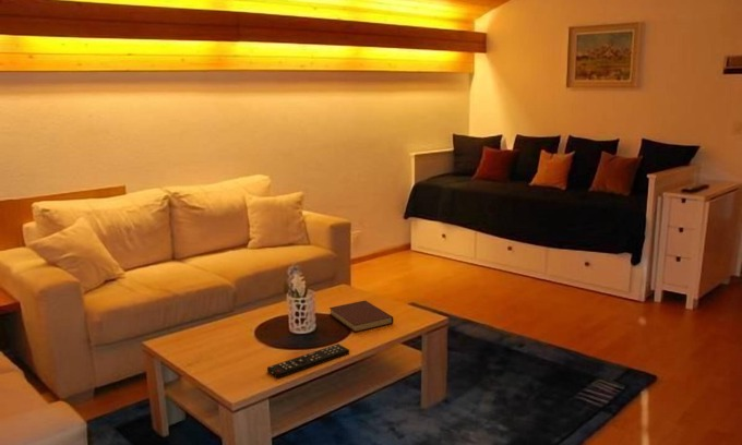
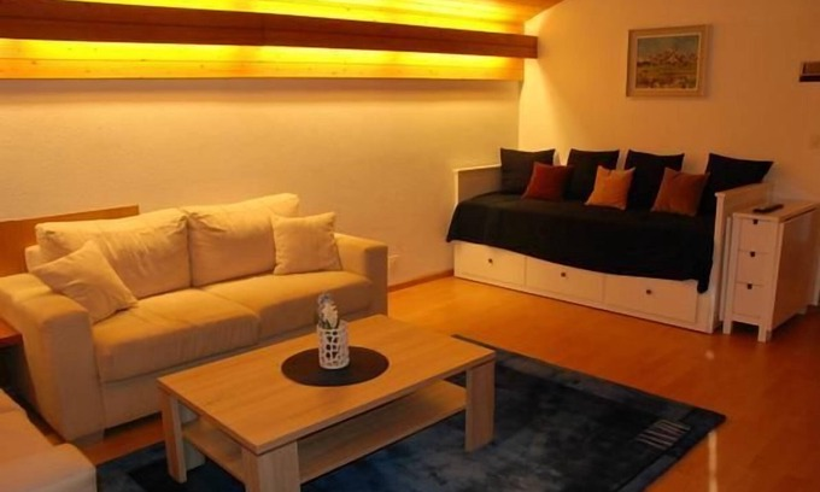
- notebook (360, 315)
- remote control (309, 359)
